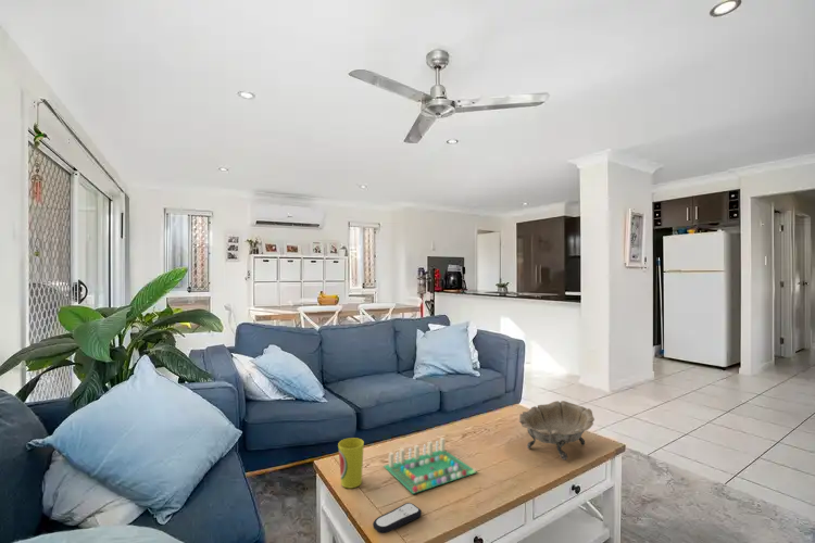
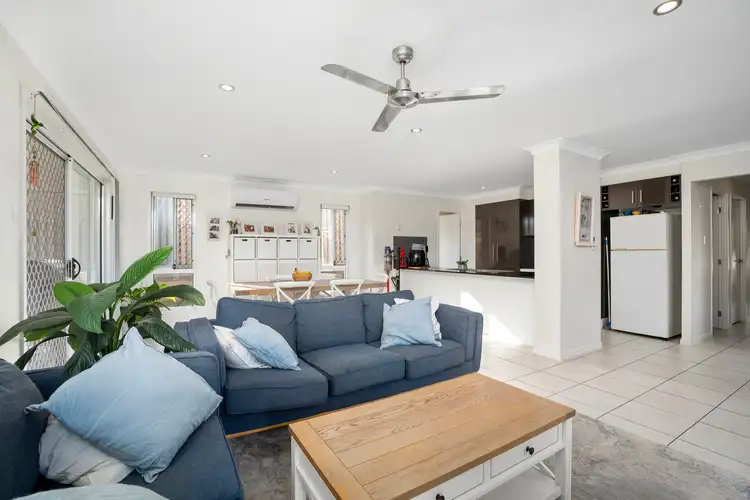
- remote control (397, 517)
- decorative bowl (556, 429)
- cup (351, 463)
- board game (429, 462)
